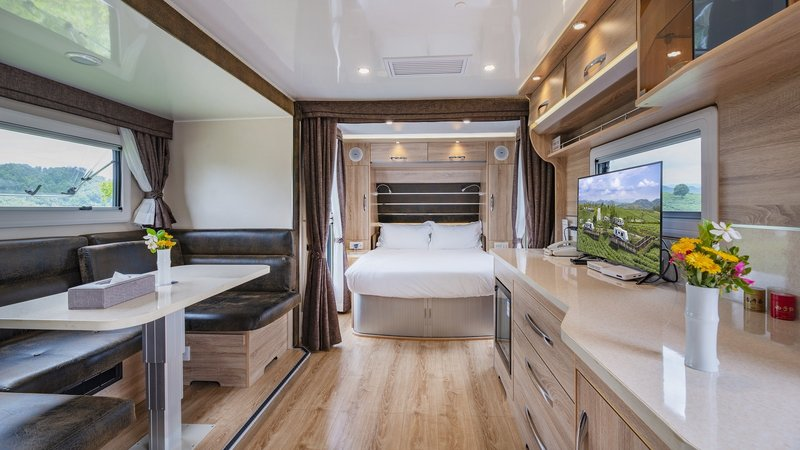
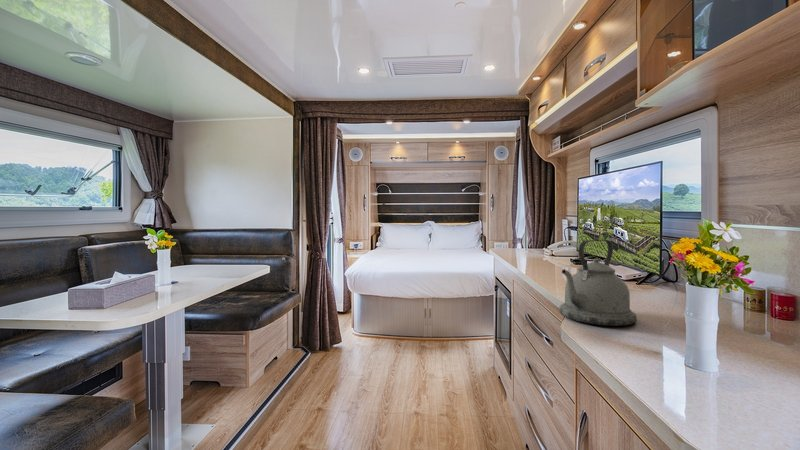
+ kettle (595, 278)
